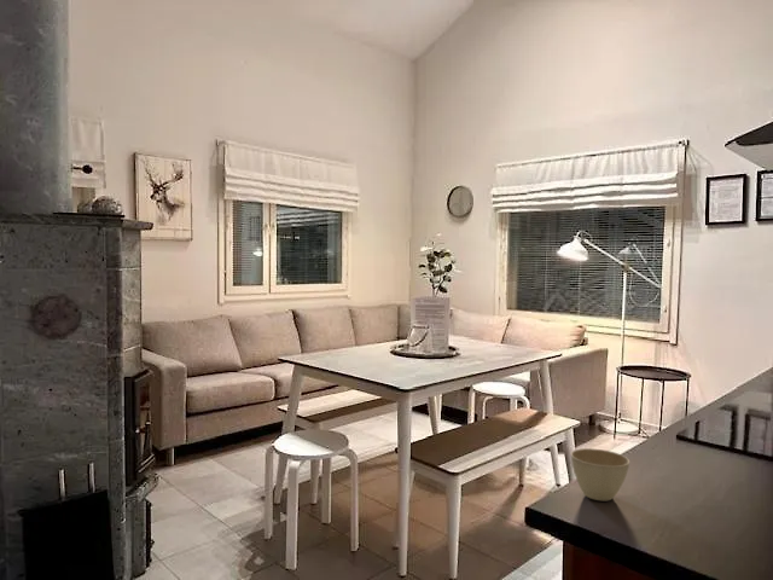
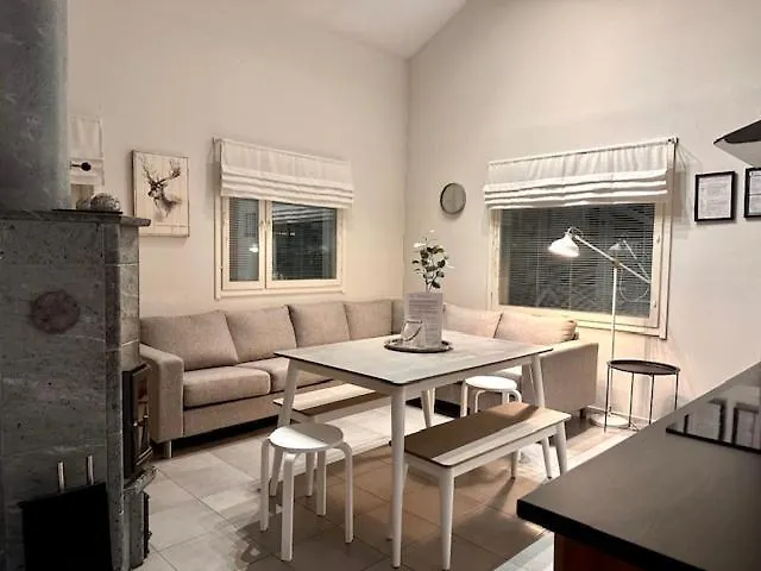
- flower pot (599, 476)
